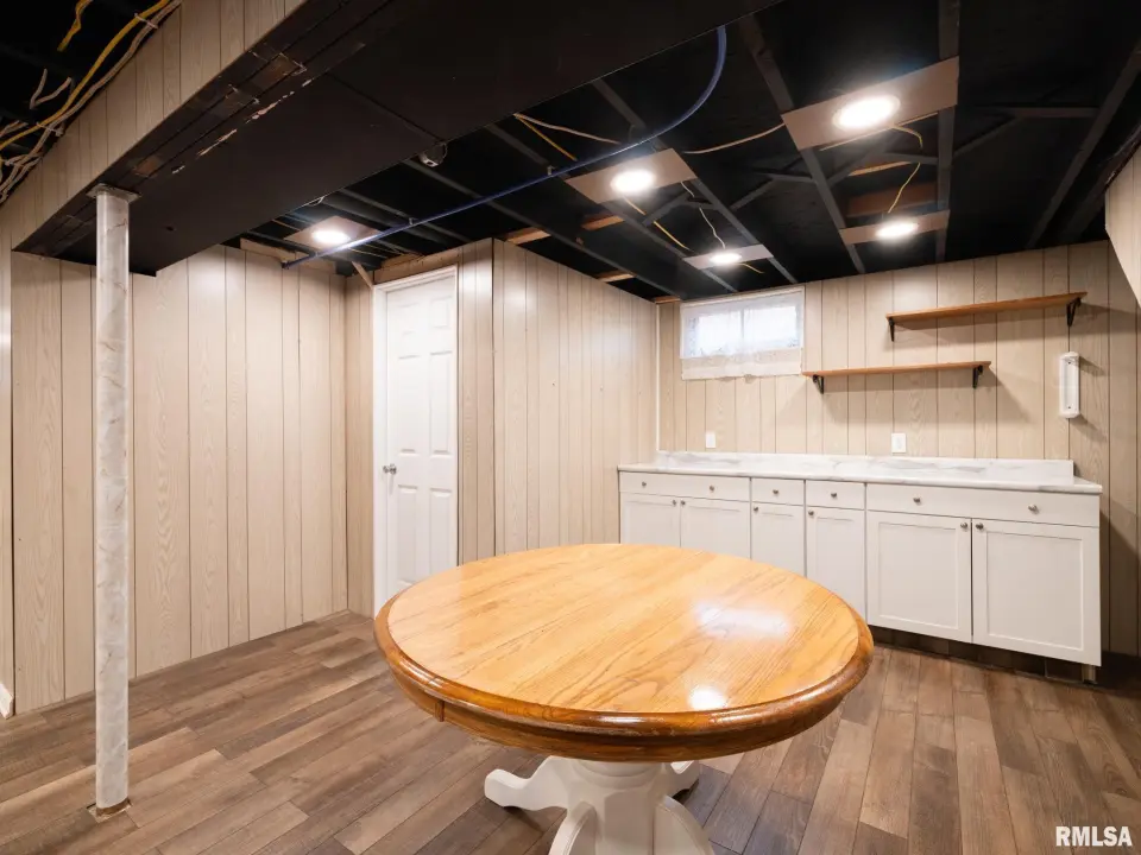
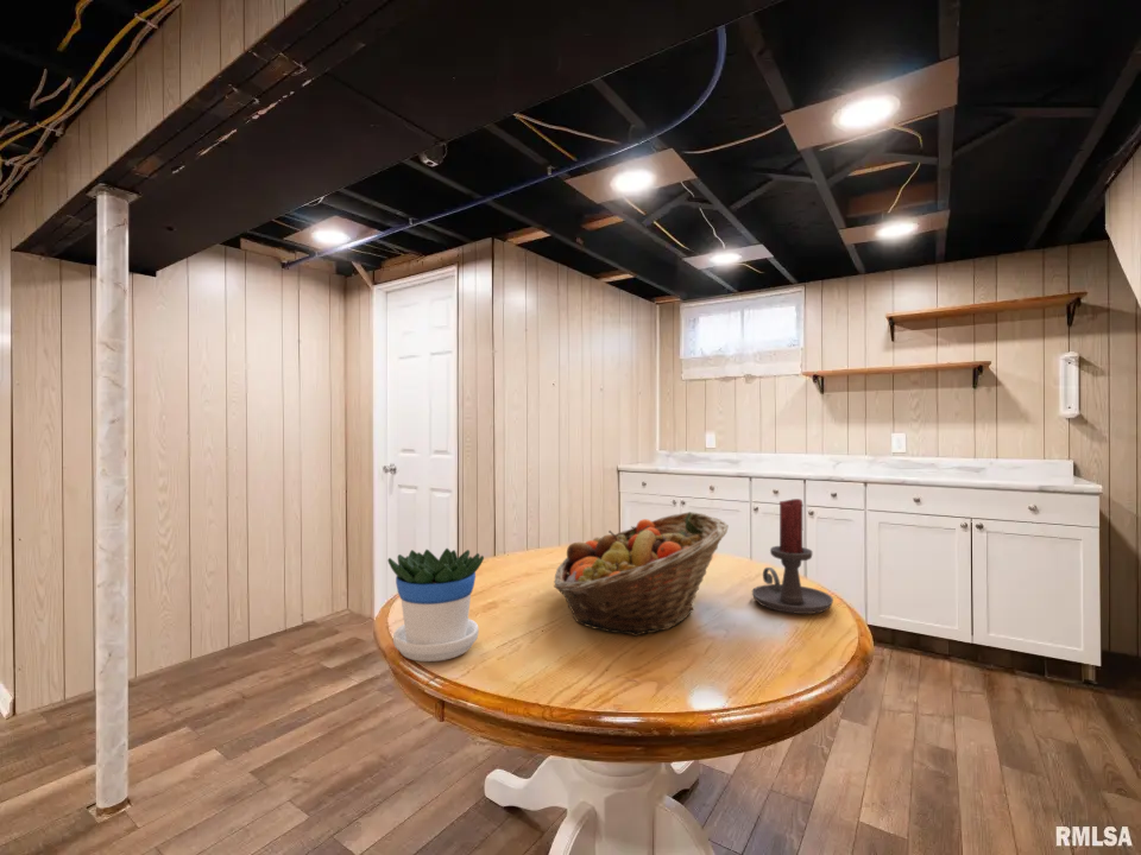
+ fruit basket (638, 563)
+ candle holder (786, 549)
+ flowerpot (436, 602)
